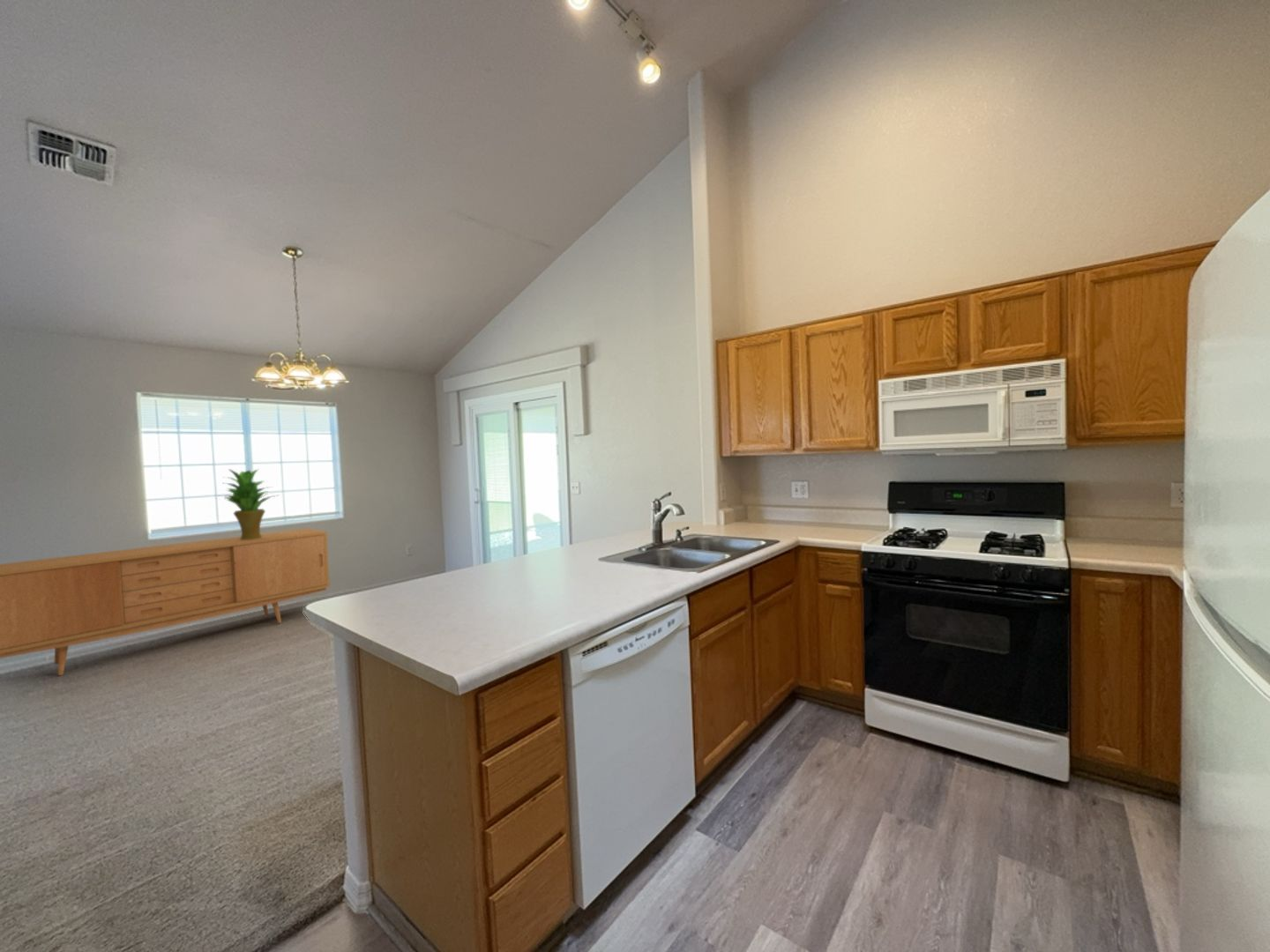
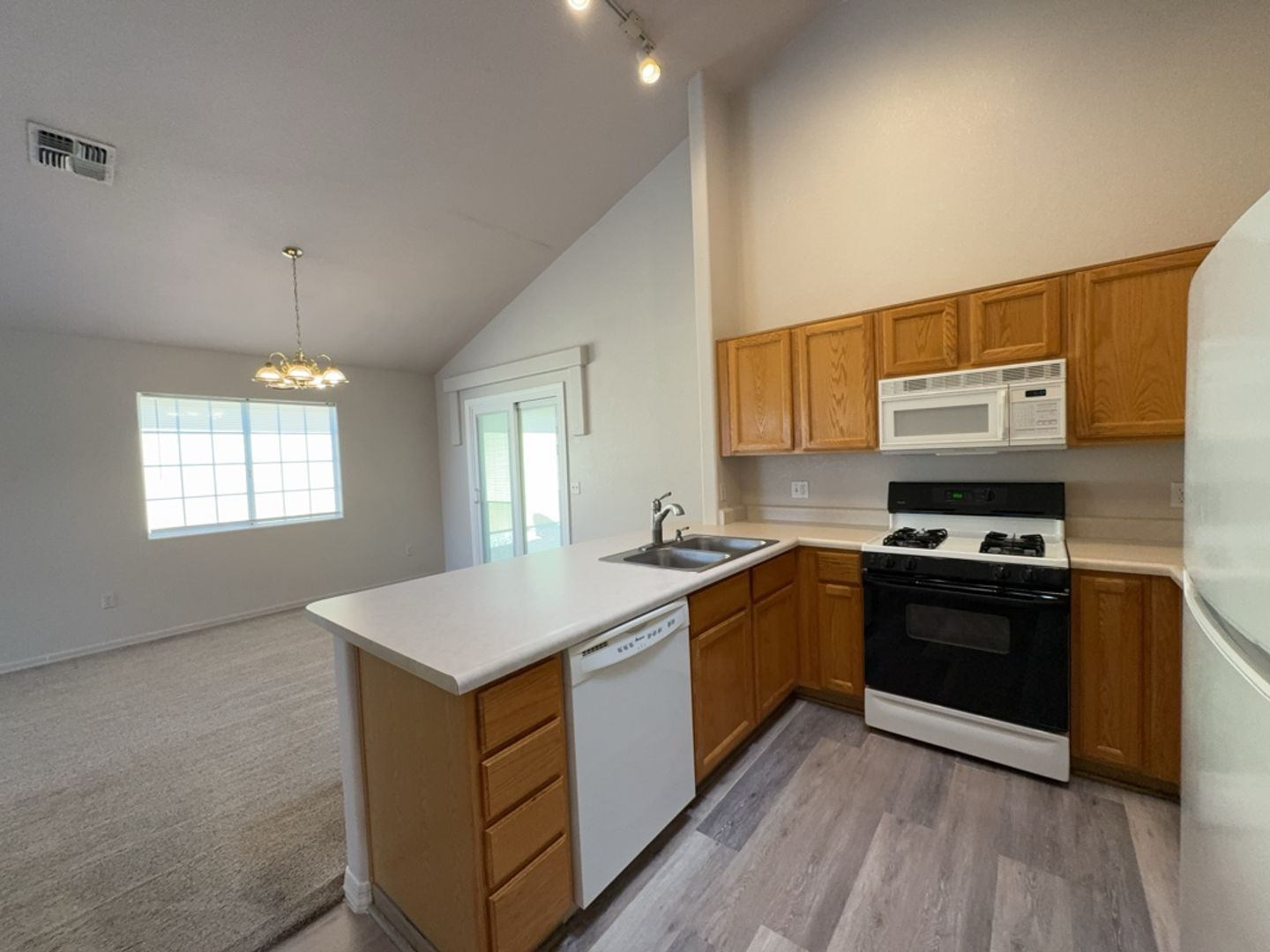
- potted plant (249, 502)
- sideboard (176, 594)
